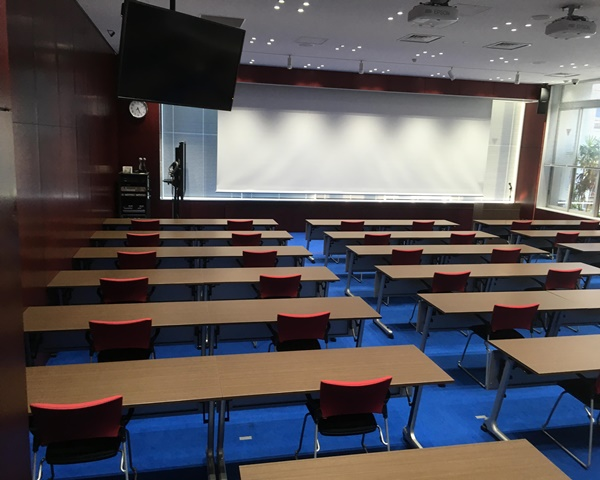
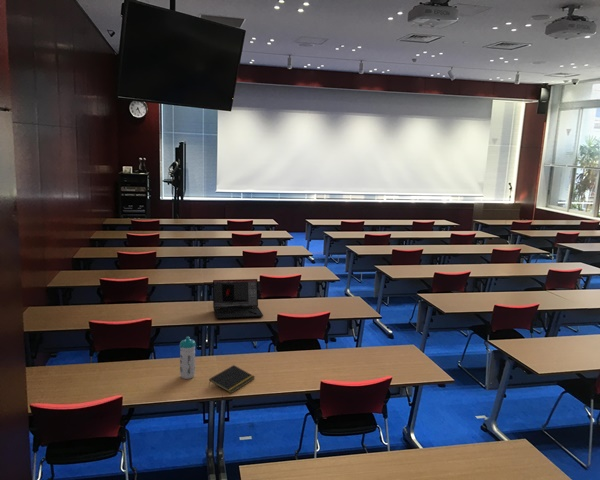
+ water bottle (187, 356)
+ laptop (237, 298)
+ notepad (232, 378)
